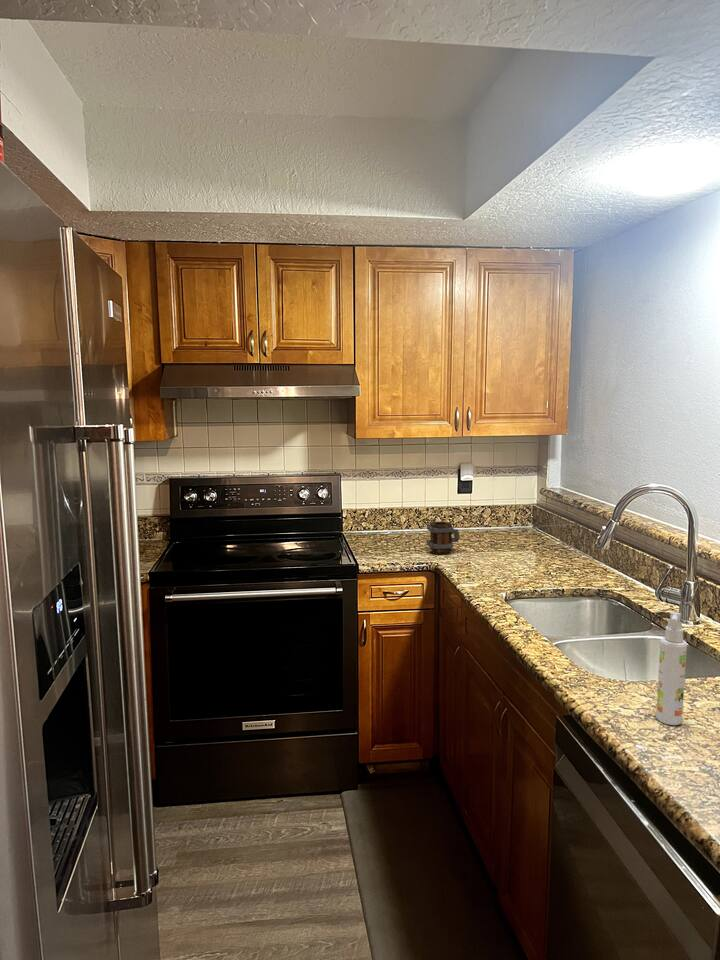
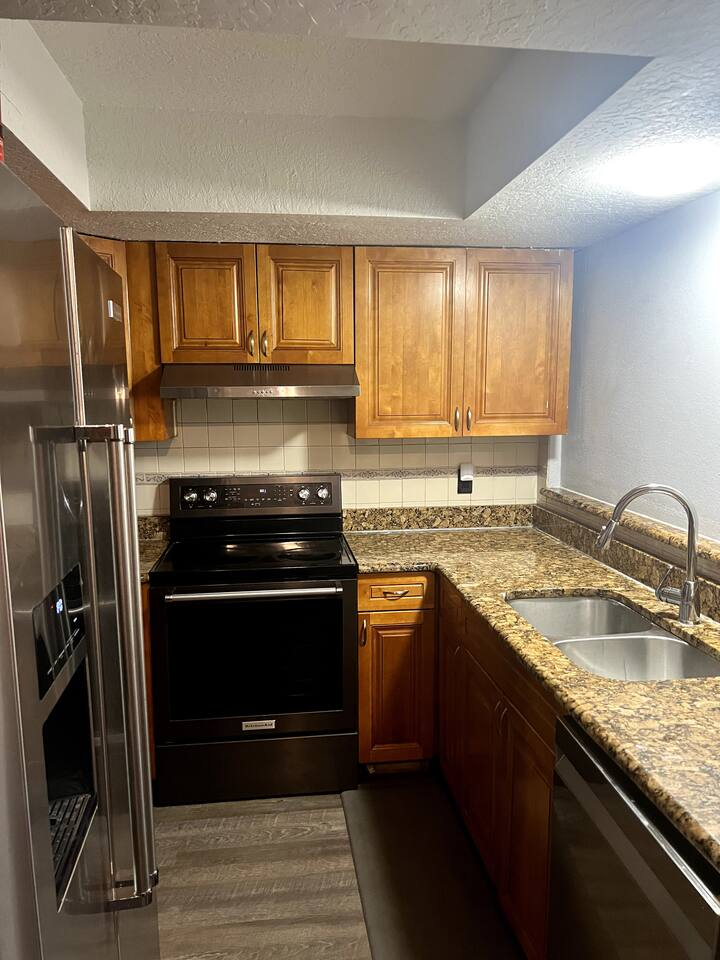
- spray bottle (671, 667)
- mug (443, 537)
